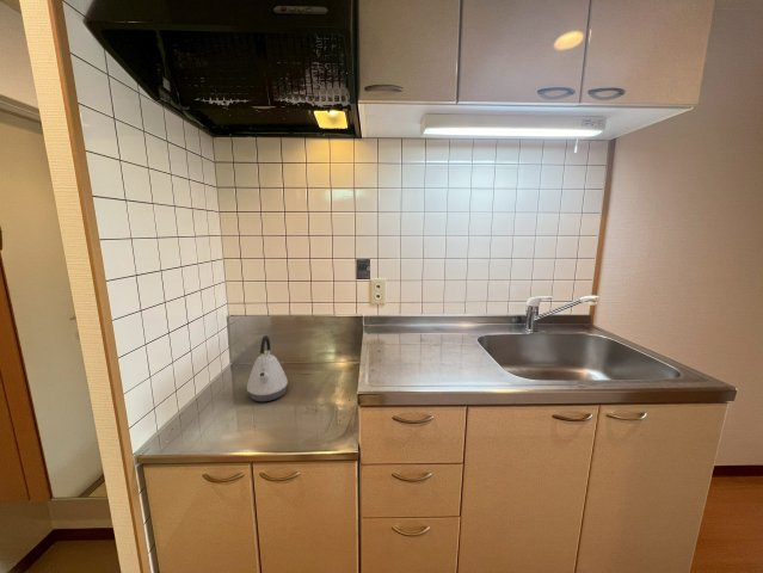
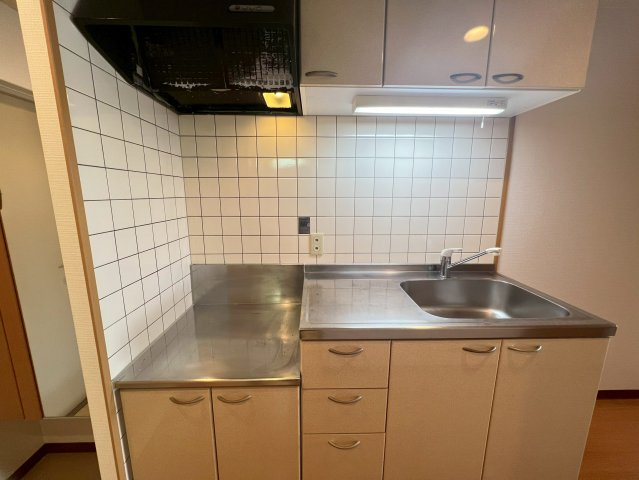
- kettle (265, 365)
